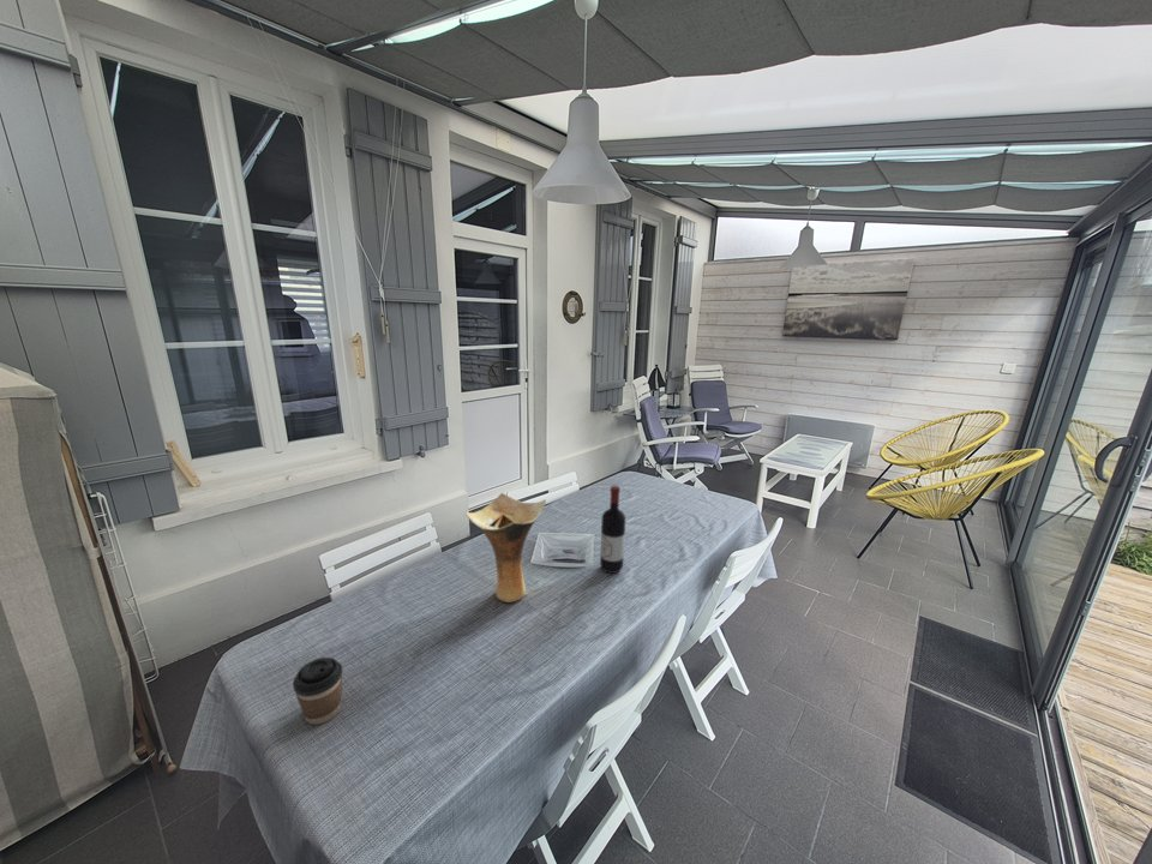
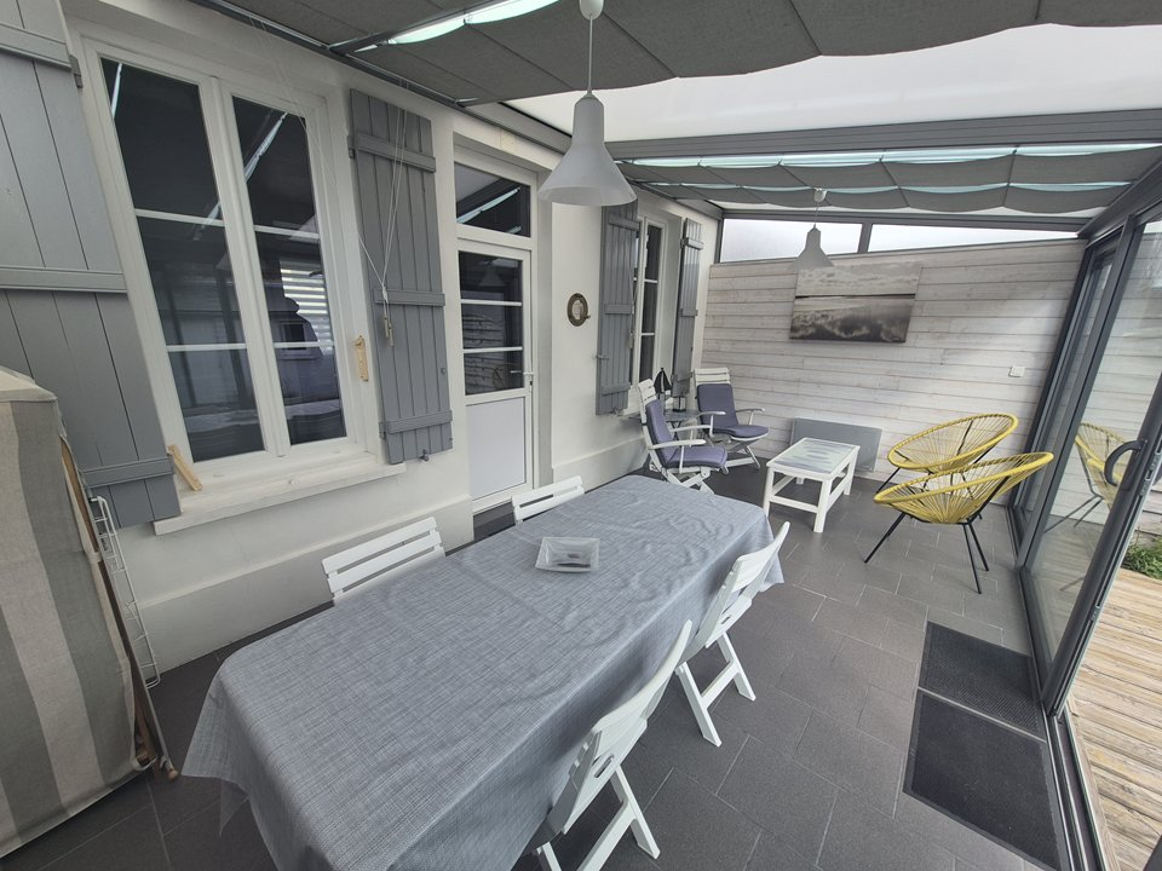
- coffee cup (319, 688)
- wine bottle (613, 528)
- vase (506, 550)
